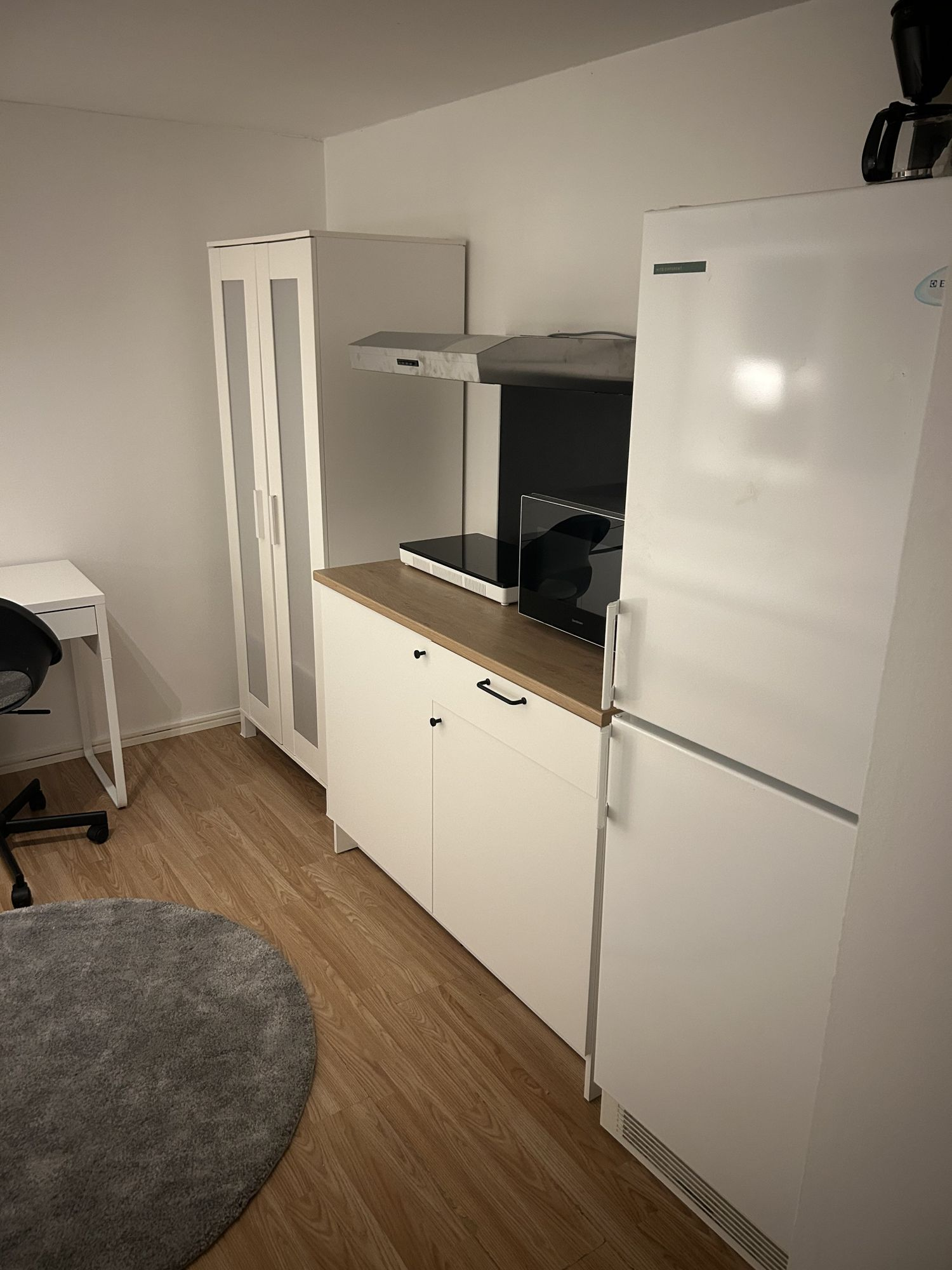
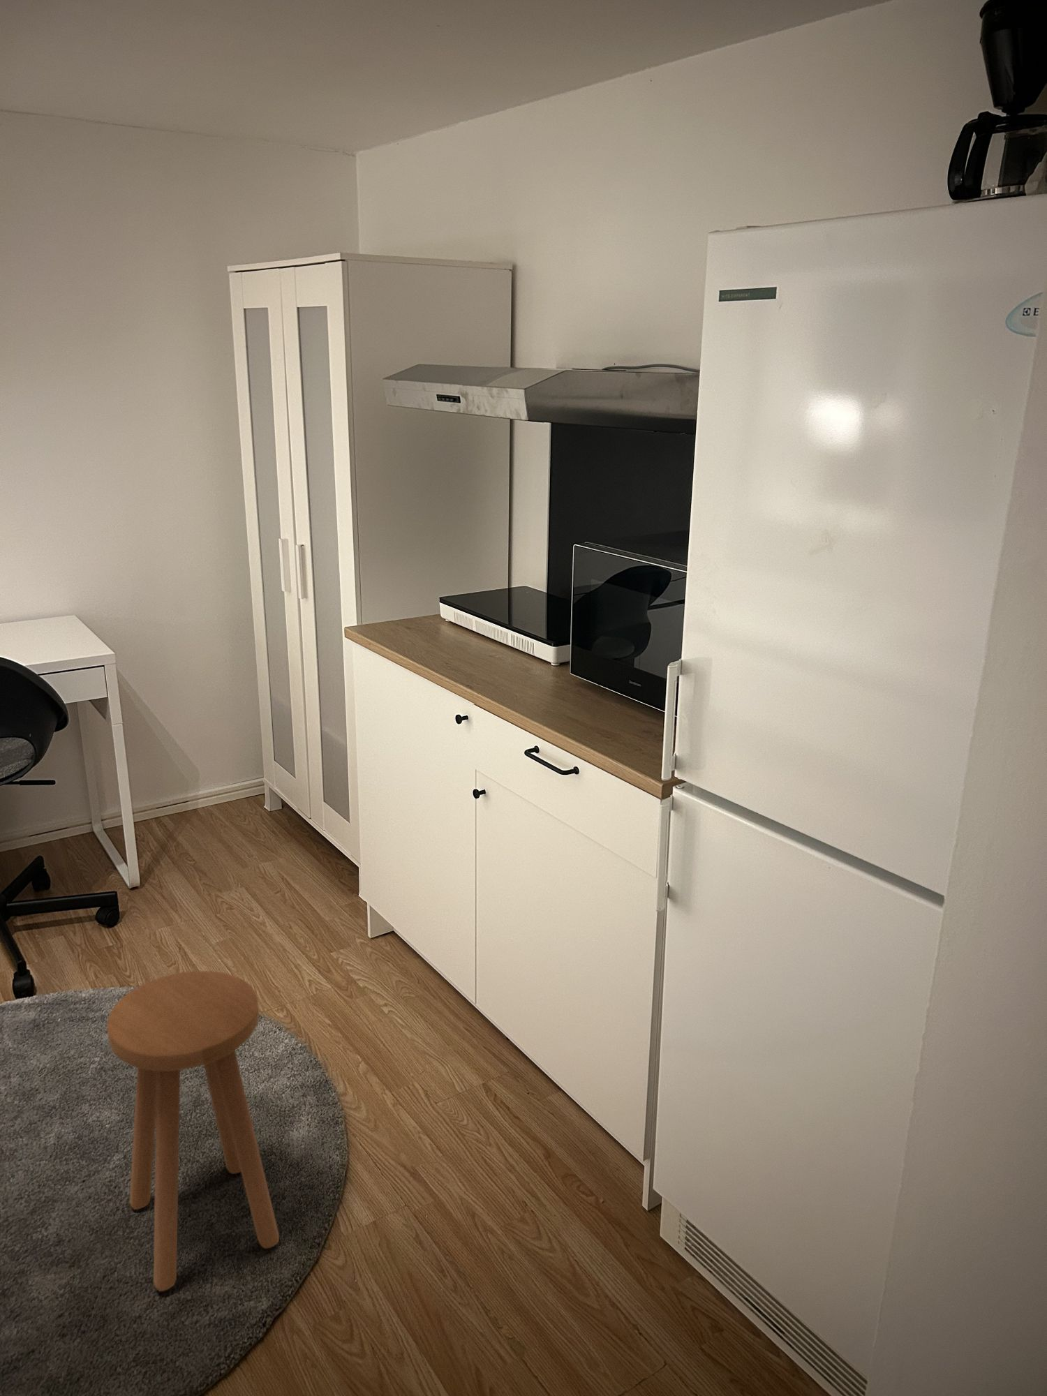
+ stool (178, 1120)
